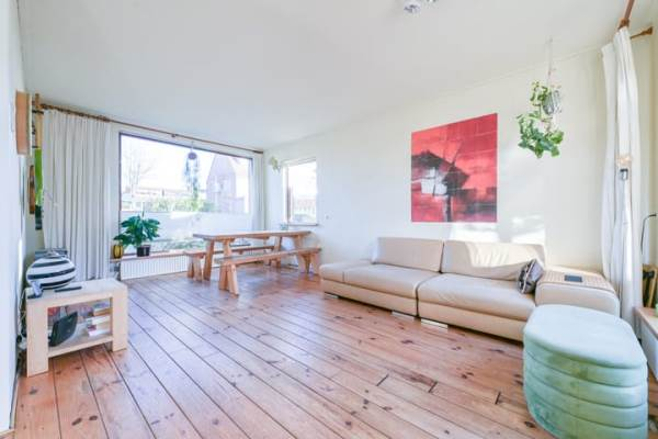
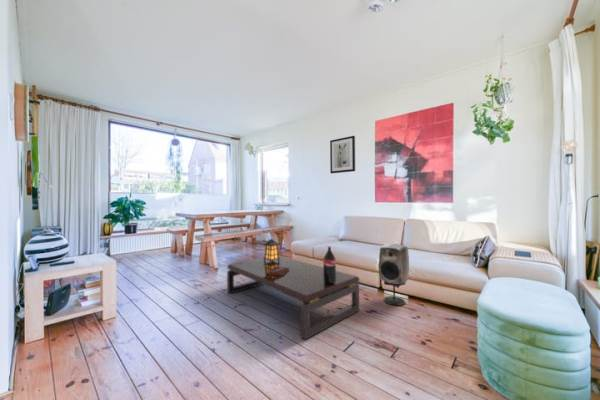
+ coffee table (287, 270)
+ speaker (394, 272)
+ wall art (342, 155)
